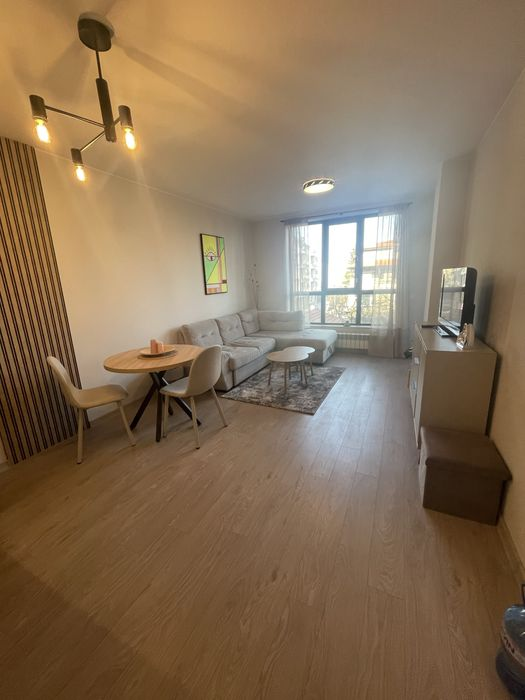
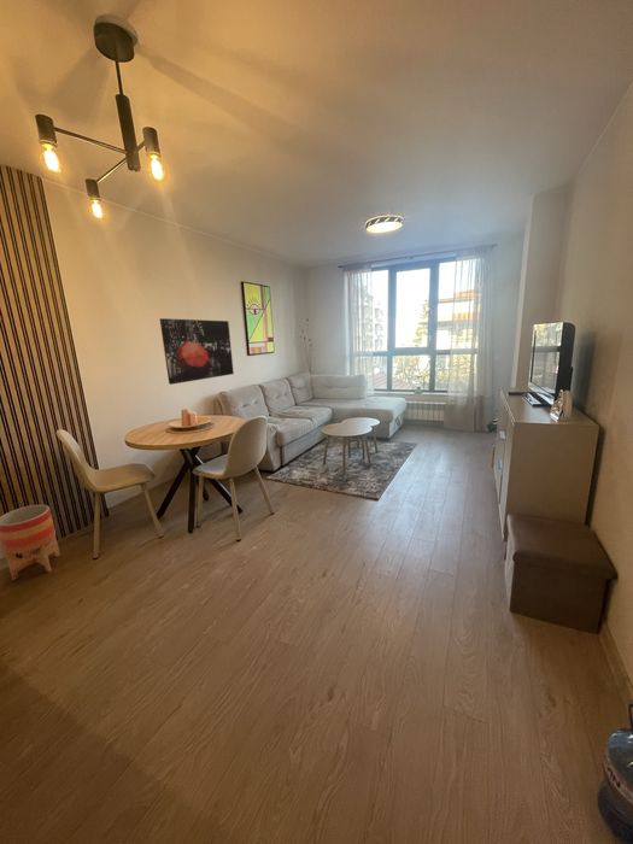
+ planter (30, 540)
+ wall art (200, 350)
